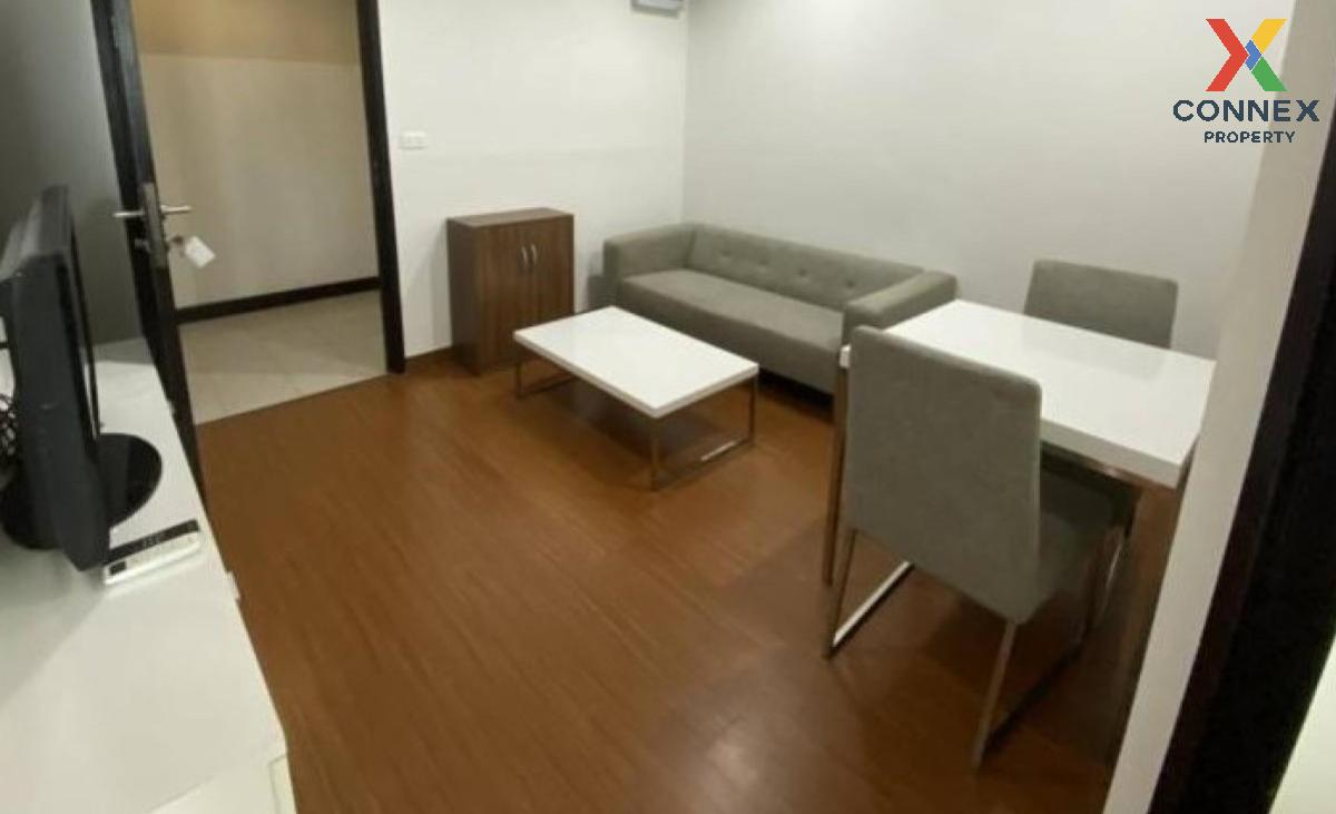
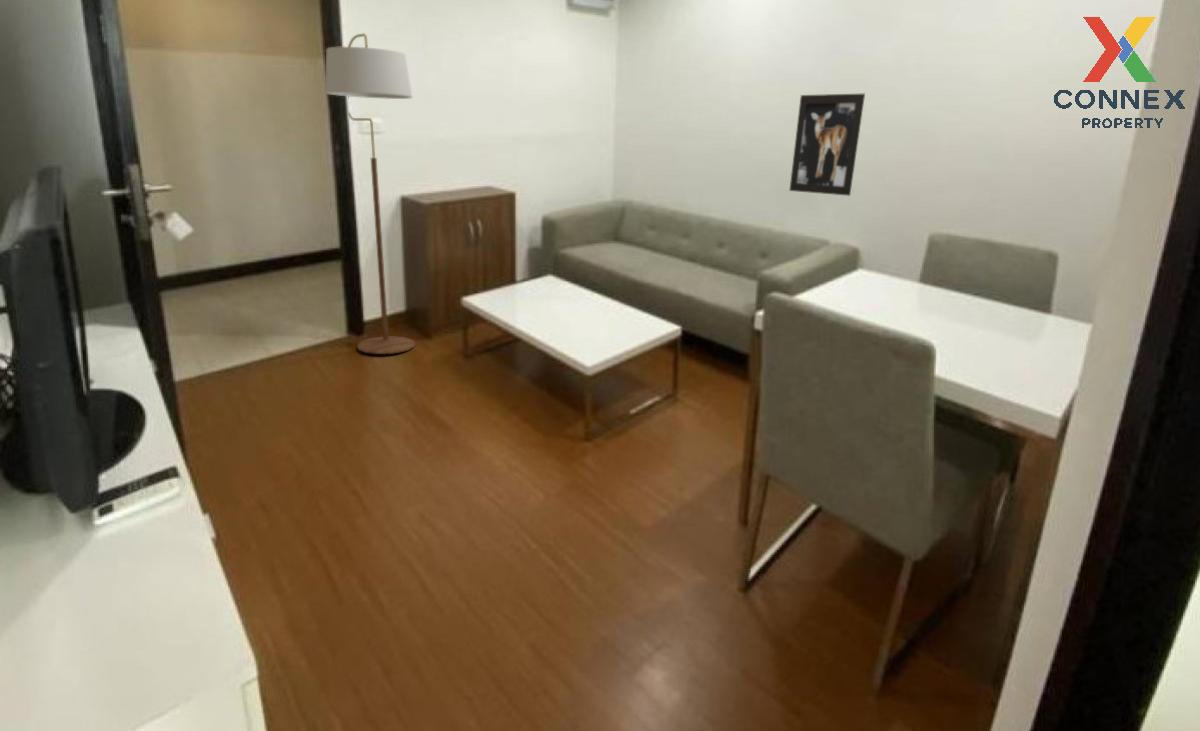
+ wall art (825, 144)
+ floor lamp (373, 200)
